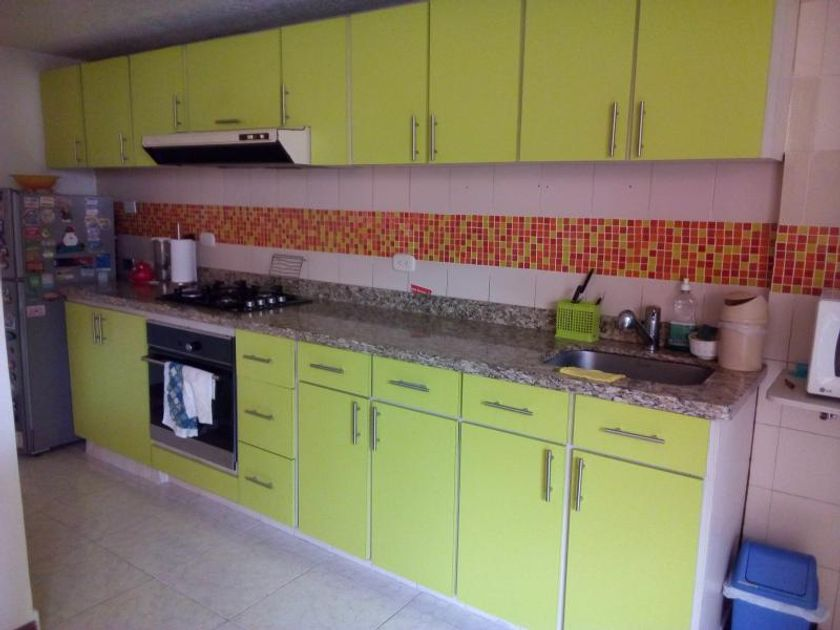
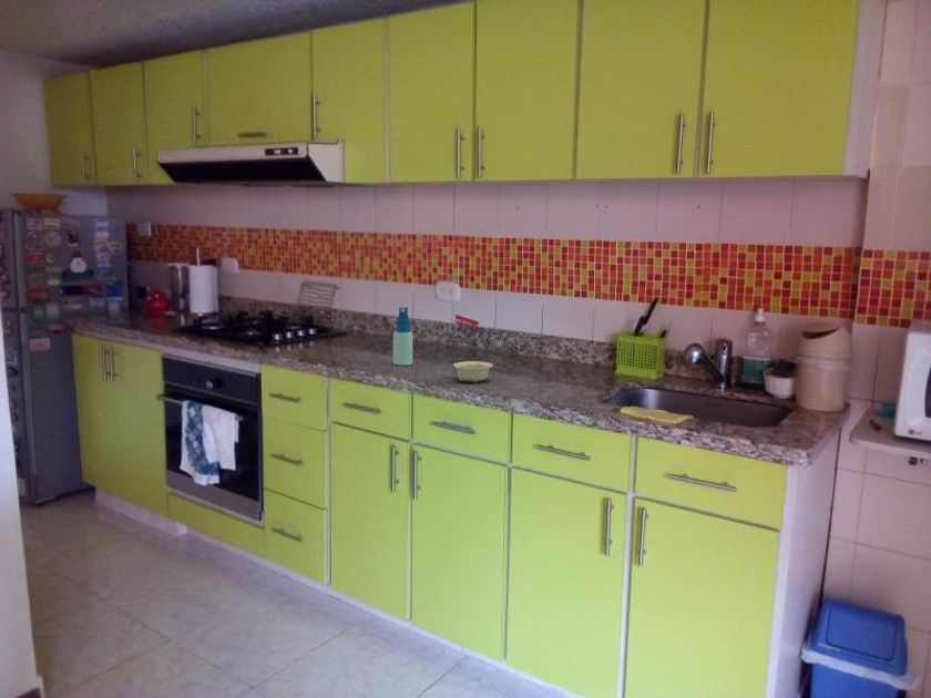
+ spray bottle (402, 335)
+ legume (471, 370)
